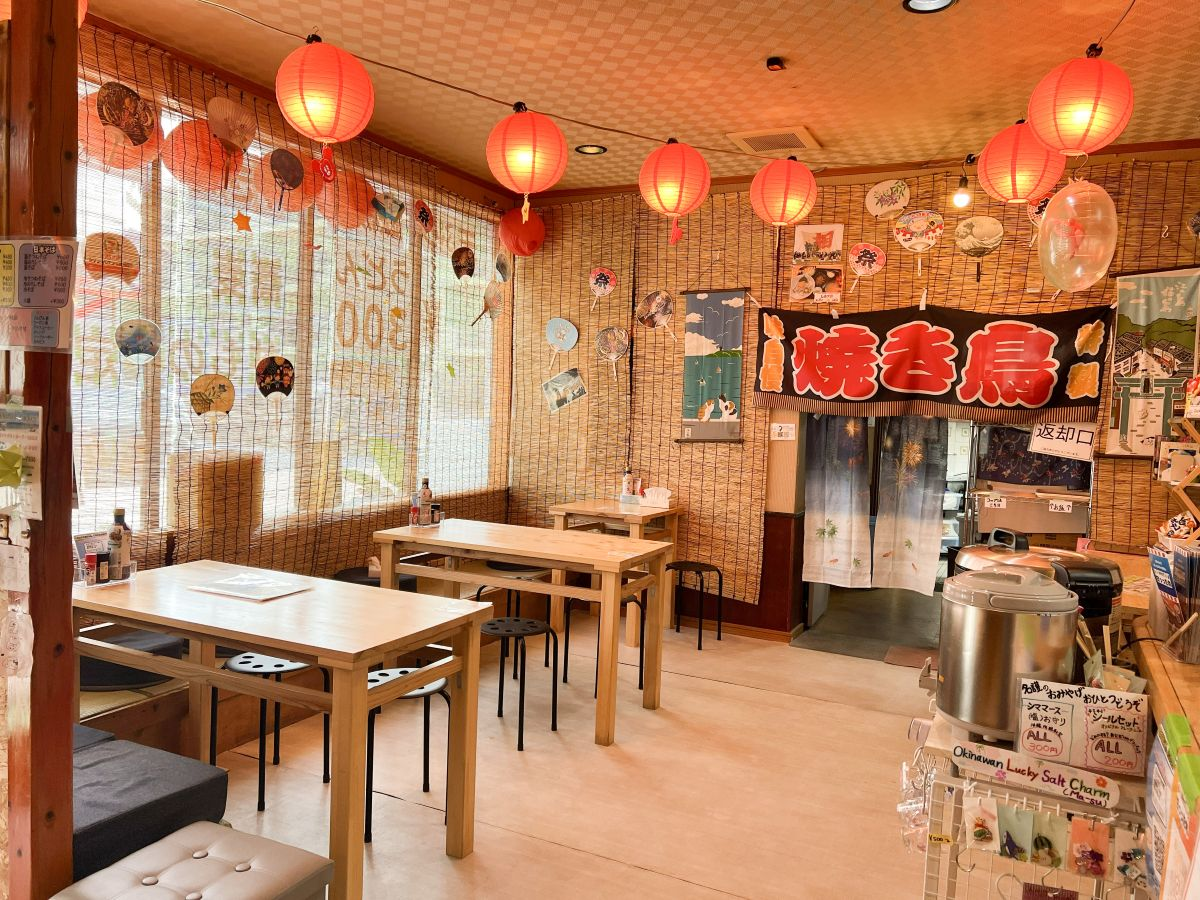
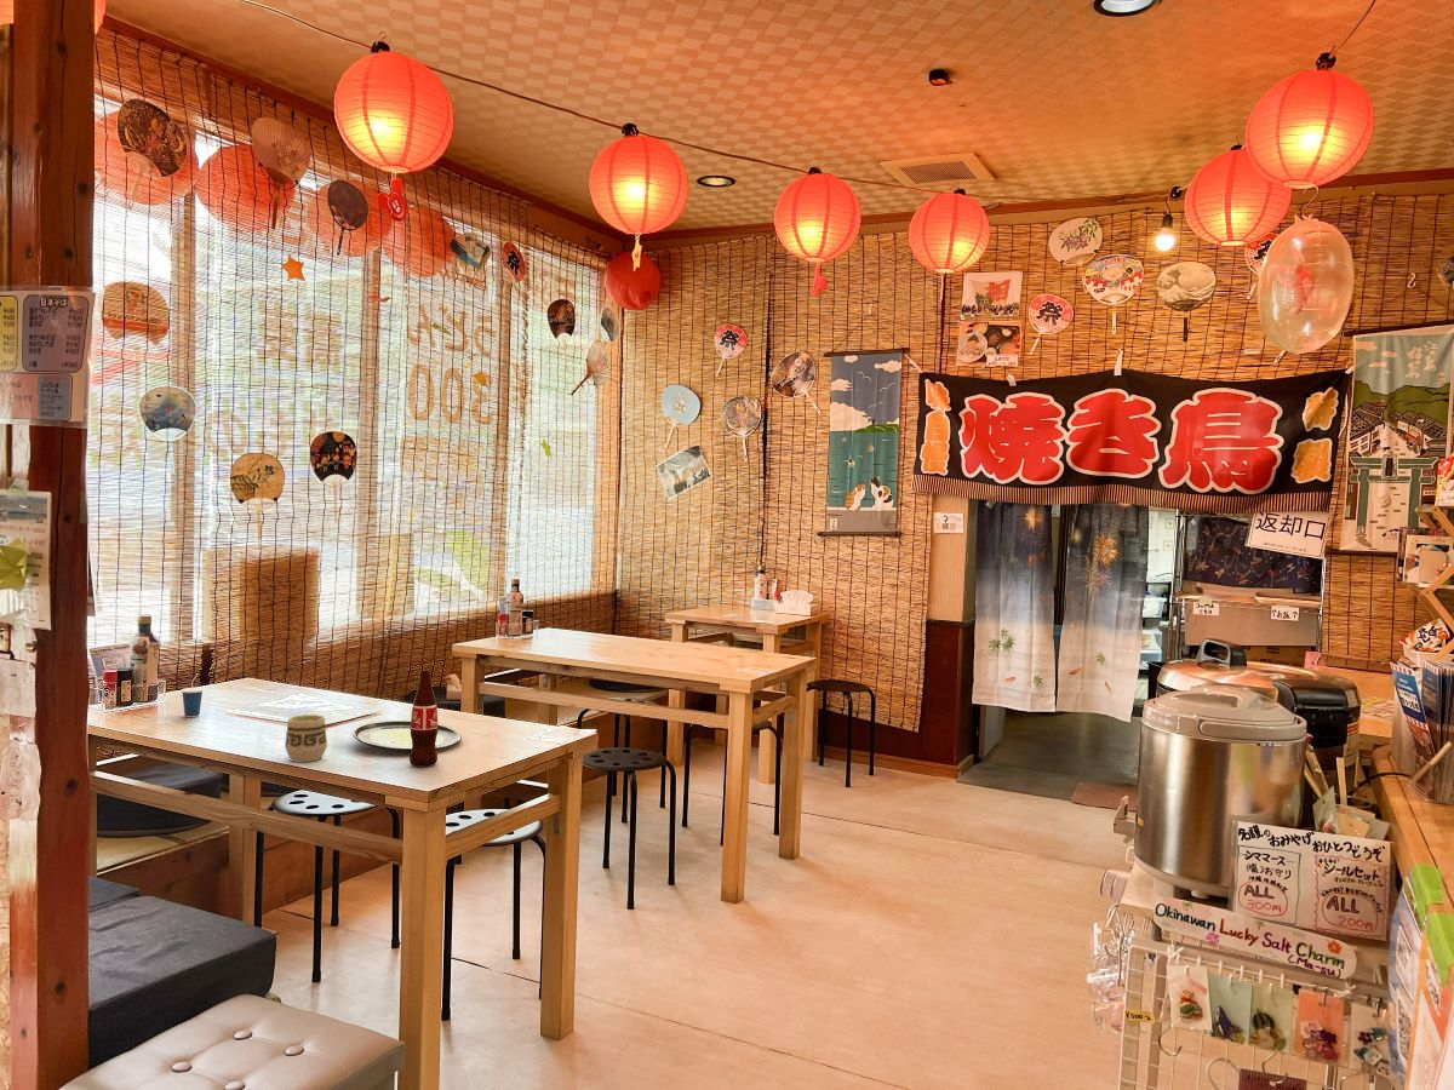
+ plate (407, 736)
+ bottle (424, 717)
+ cup (191, 695)
+ cup (305, 738)
